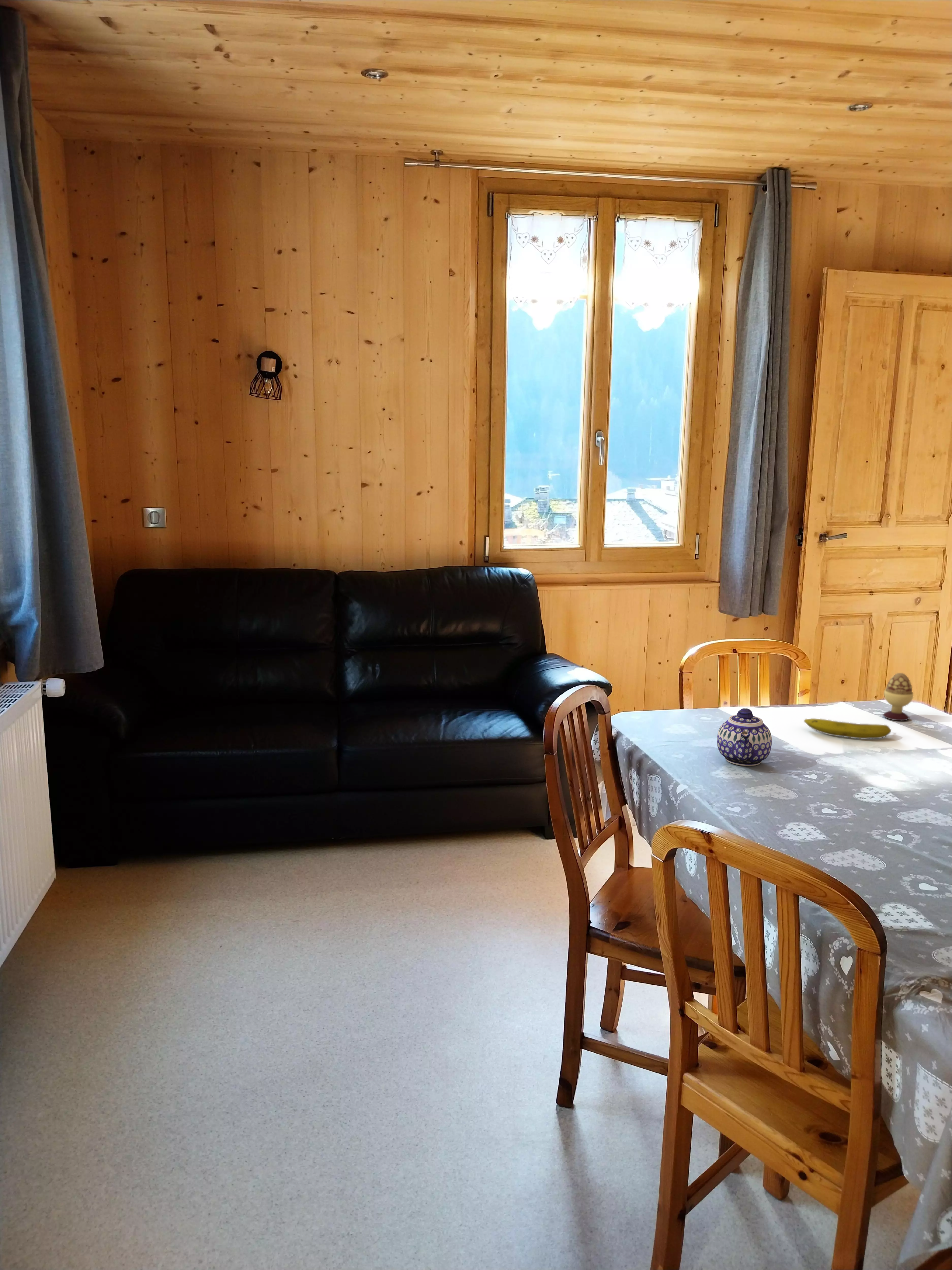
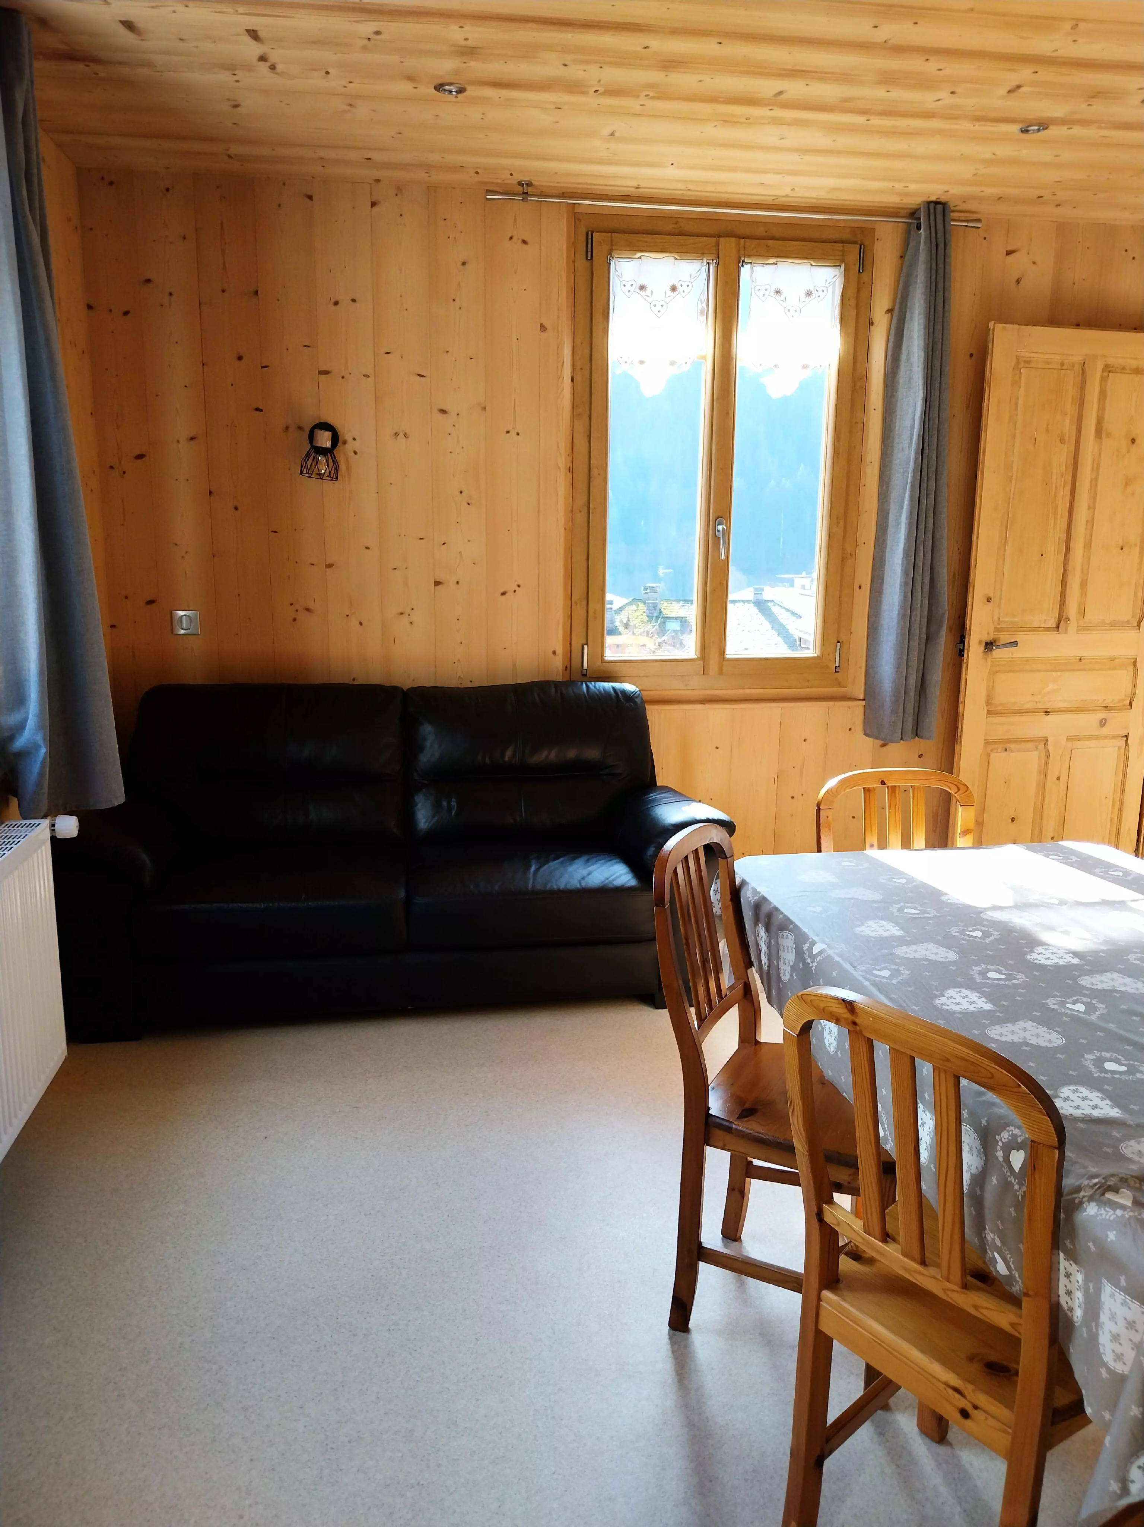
- fruit (847, 726)
- decorative egg (898, 695)
- teapot (744, 735)
